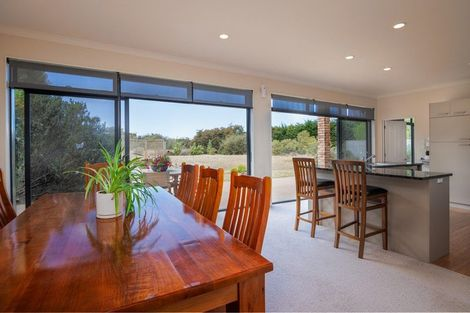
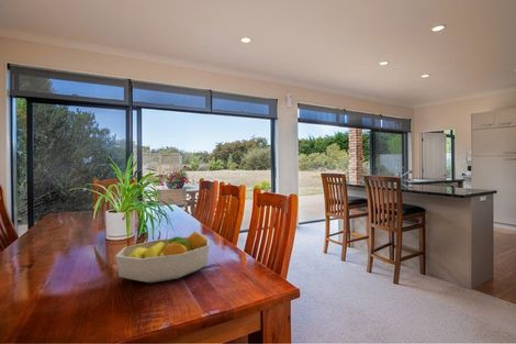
+ fruit bowl (167, 253)
